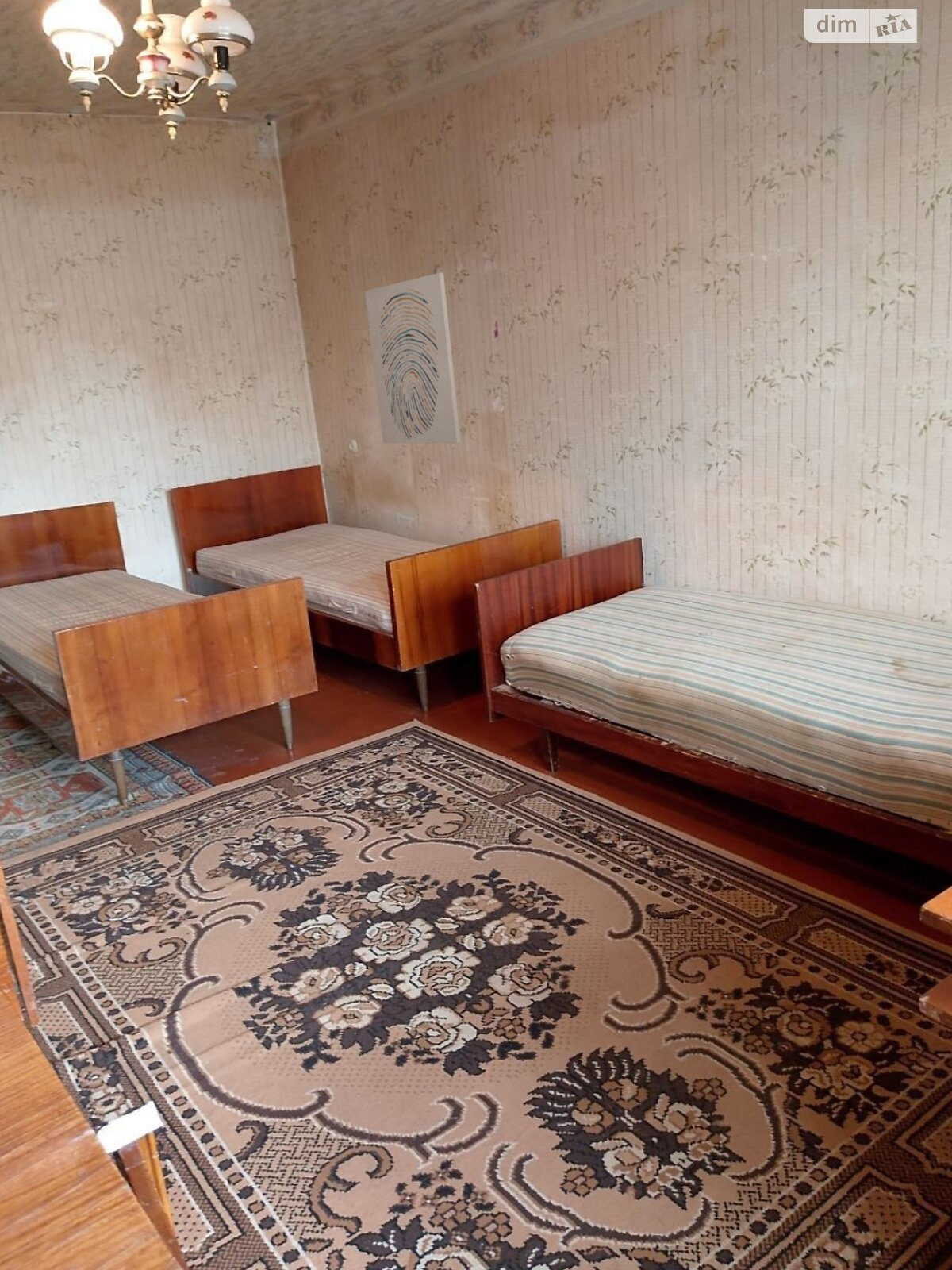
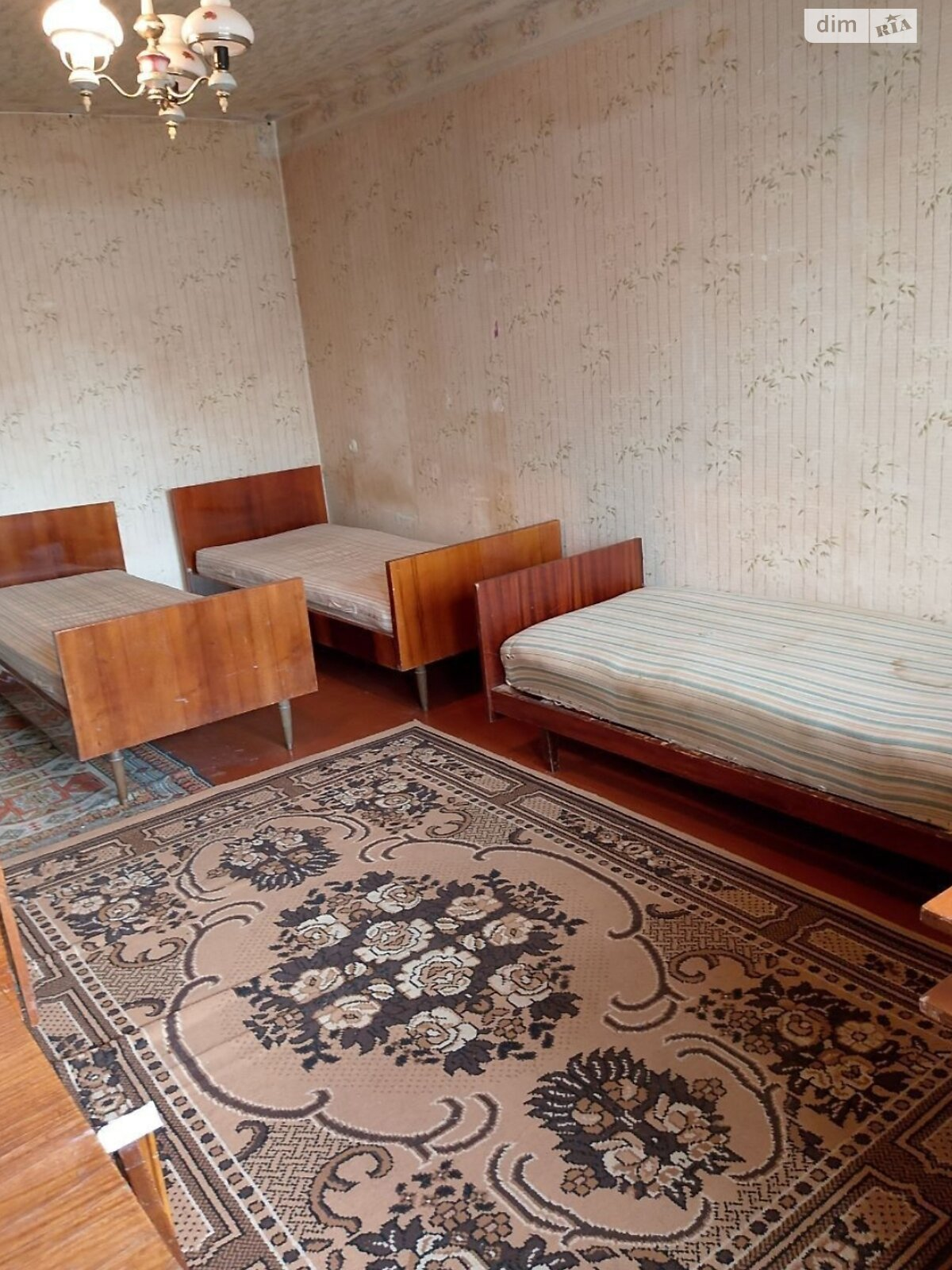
- wall art (411, 364)
